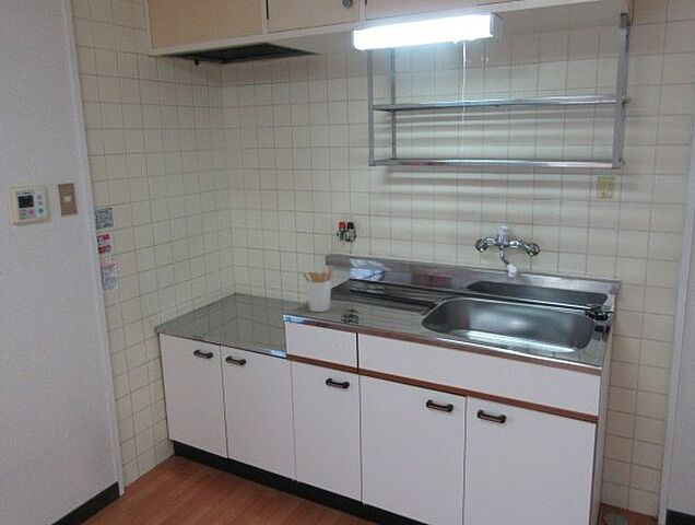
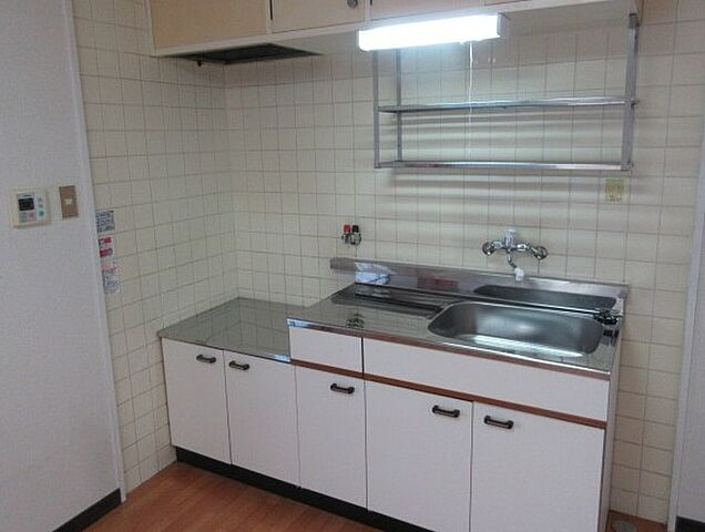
- utensil holder (318, 289)
